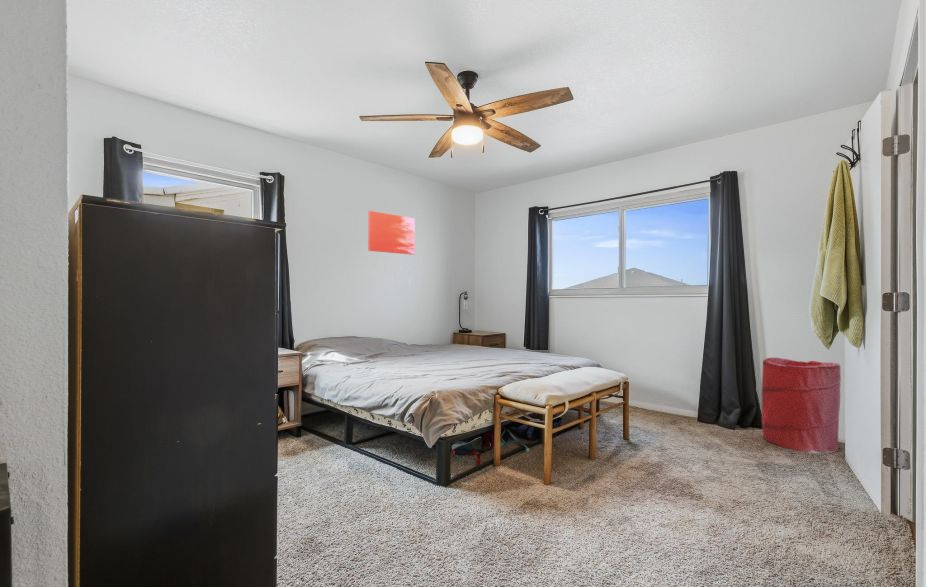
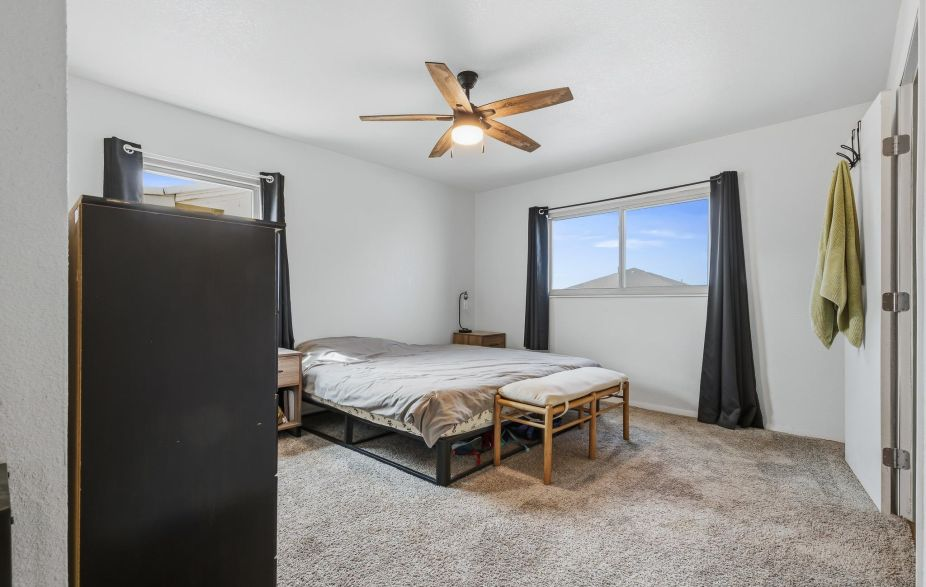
- laundry hamper (799, 400)
- wall art (392, 233)
